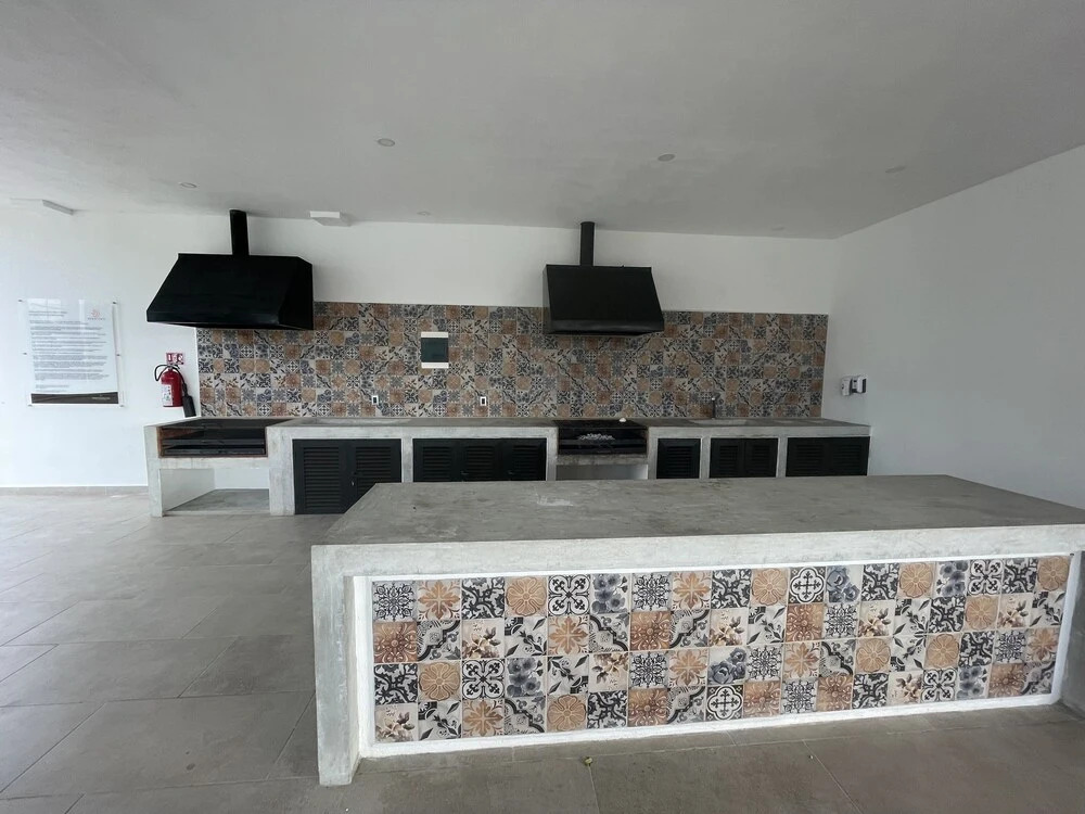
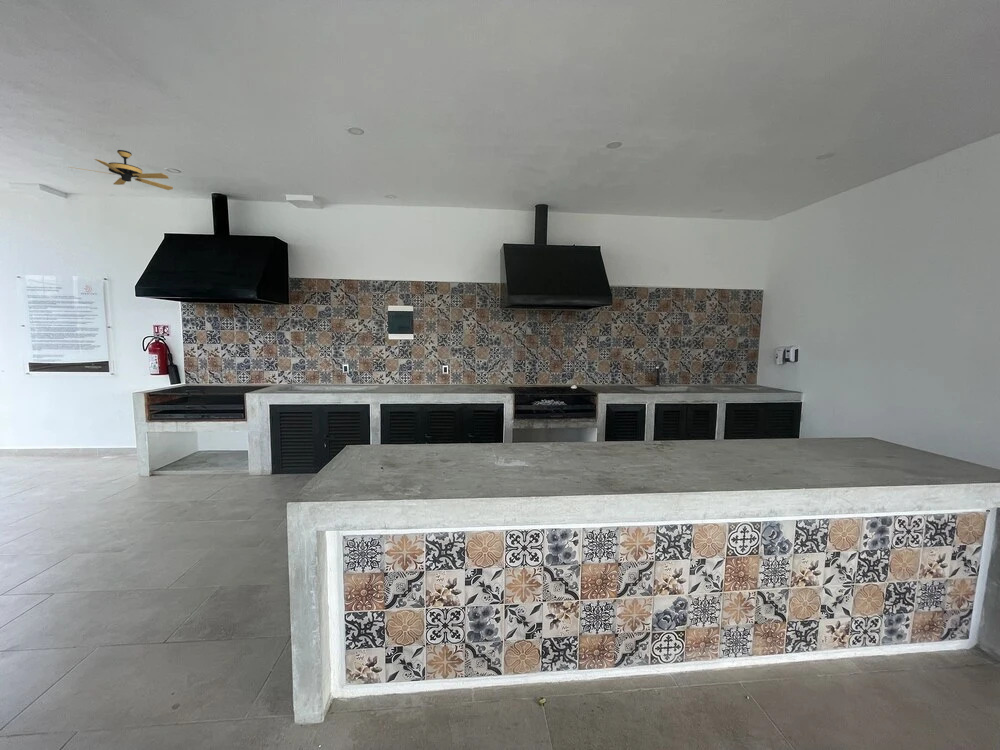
+ ceiling fan (123, 174)
